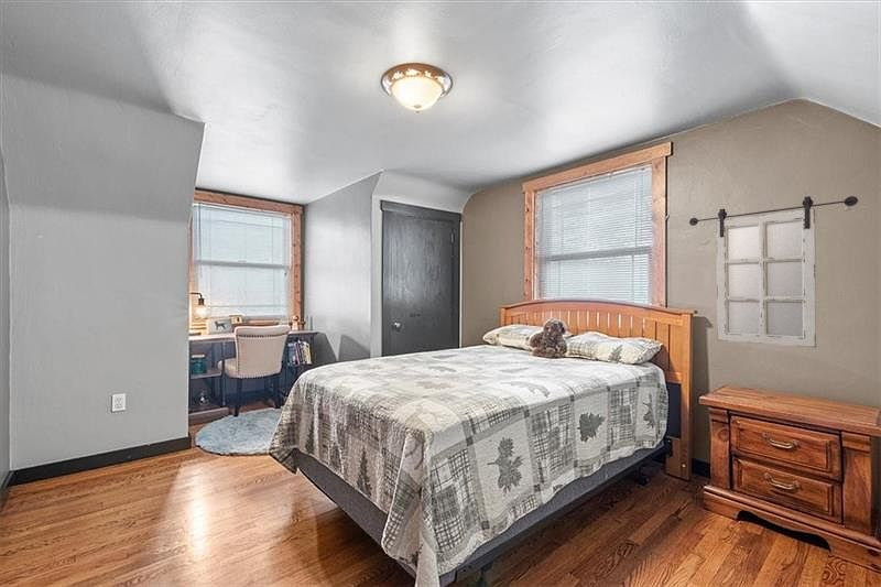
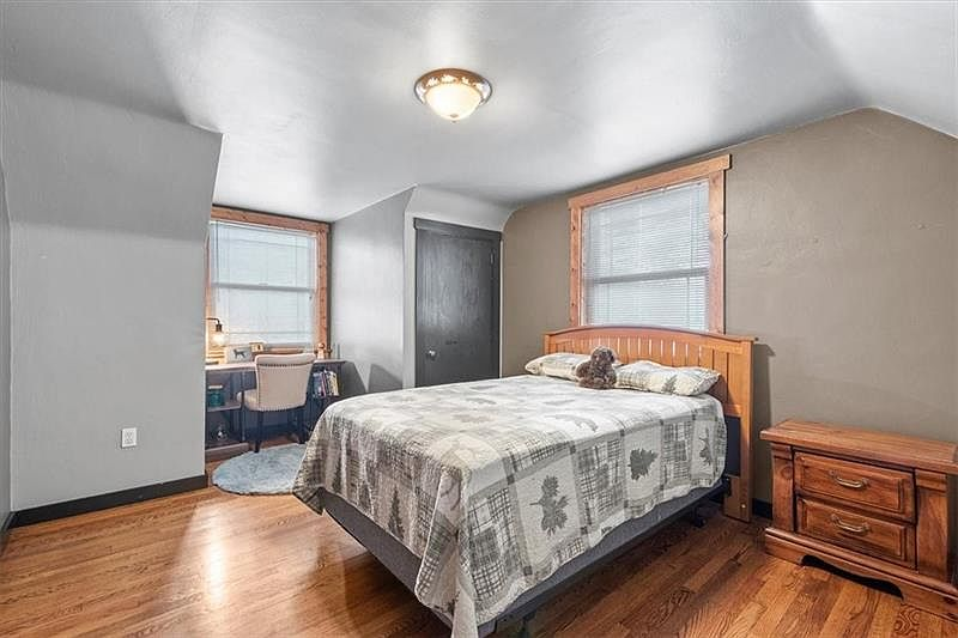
- home mirror (762, 273)
